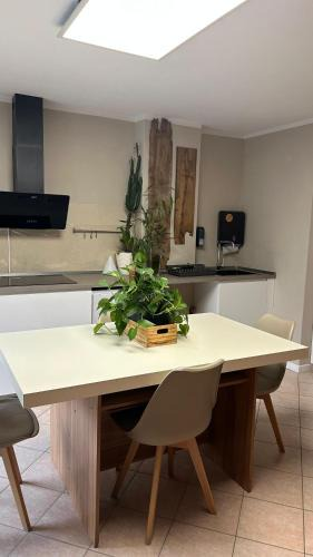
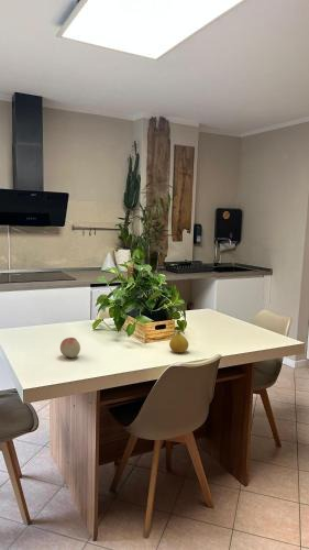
+ fruit (70, 346)
+ fruit (178, 340)
